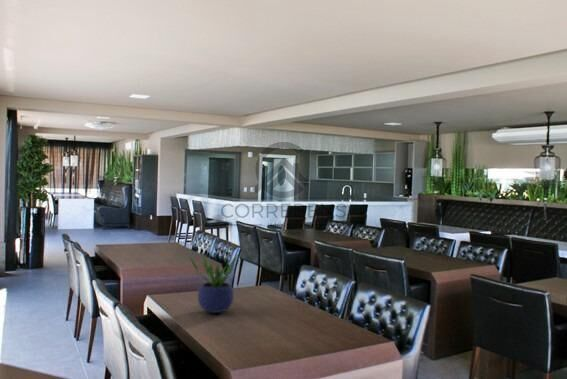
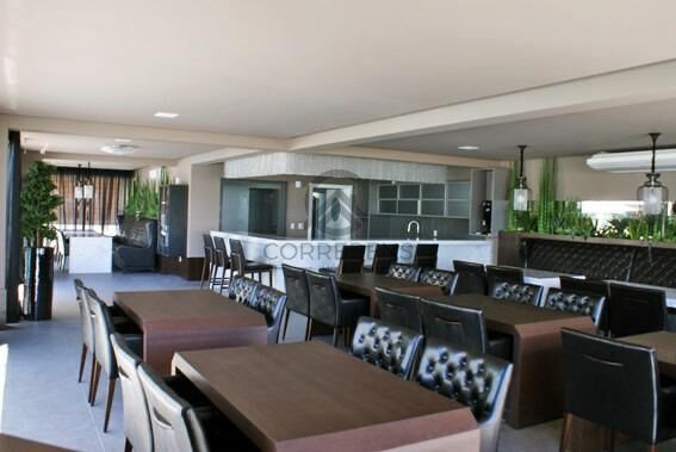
- potted plant (213, 281)
